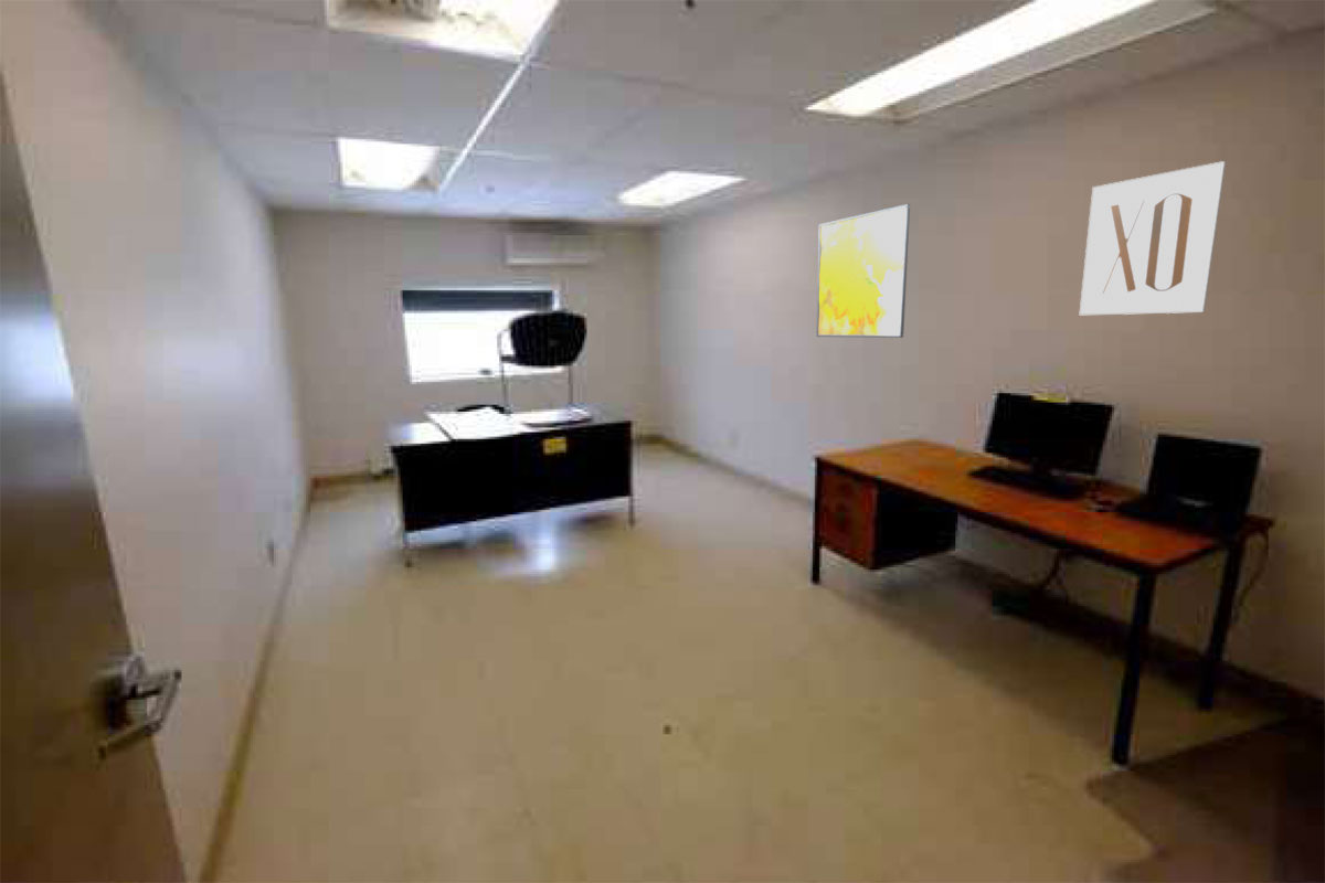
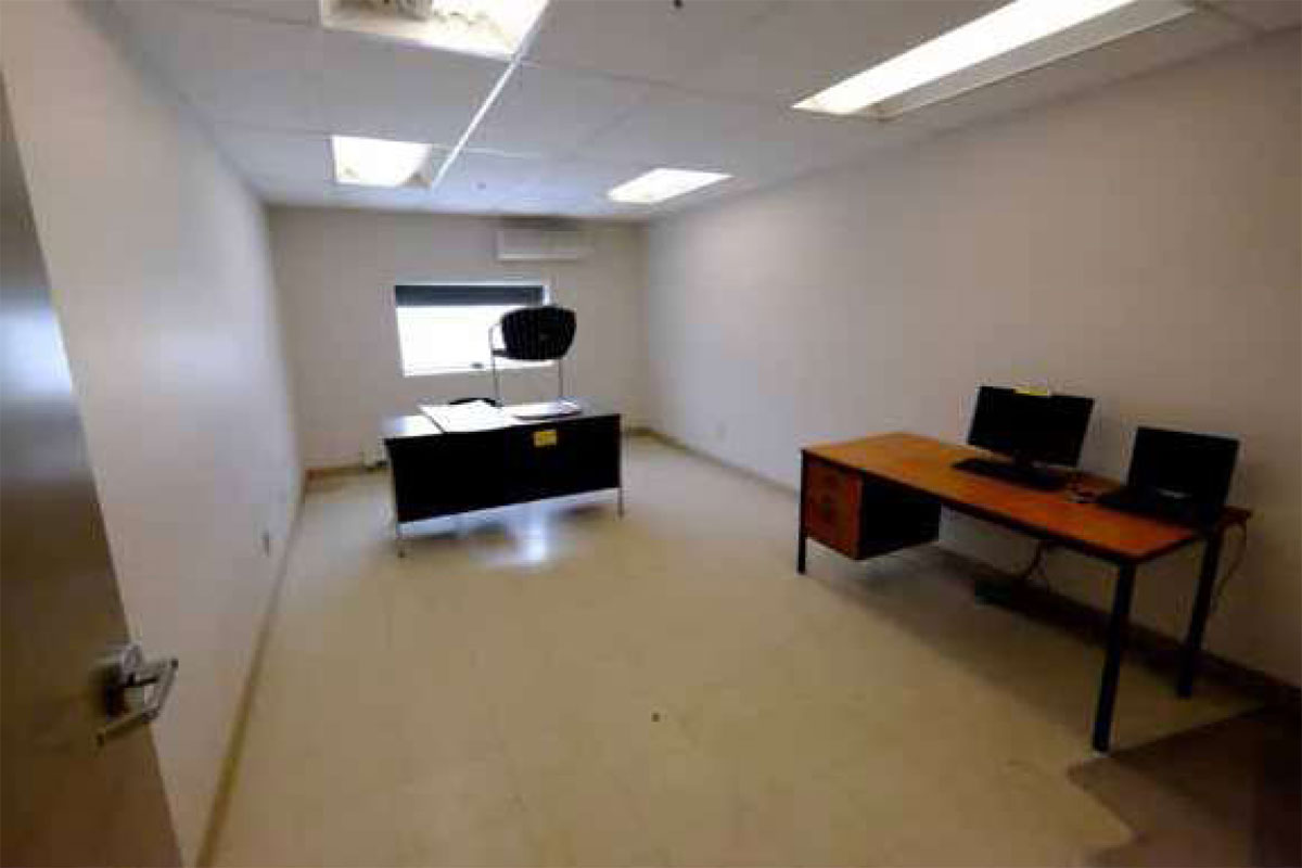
- wall art (1145, 245)
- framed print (858, 277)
